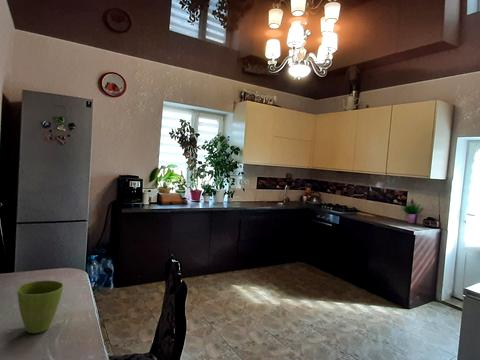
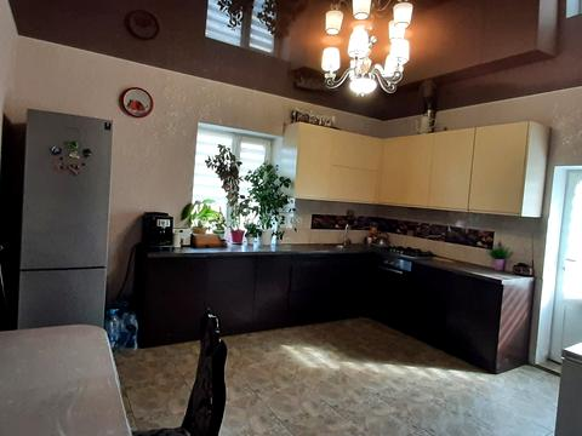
- flower pot (39, 307)
